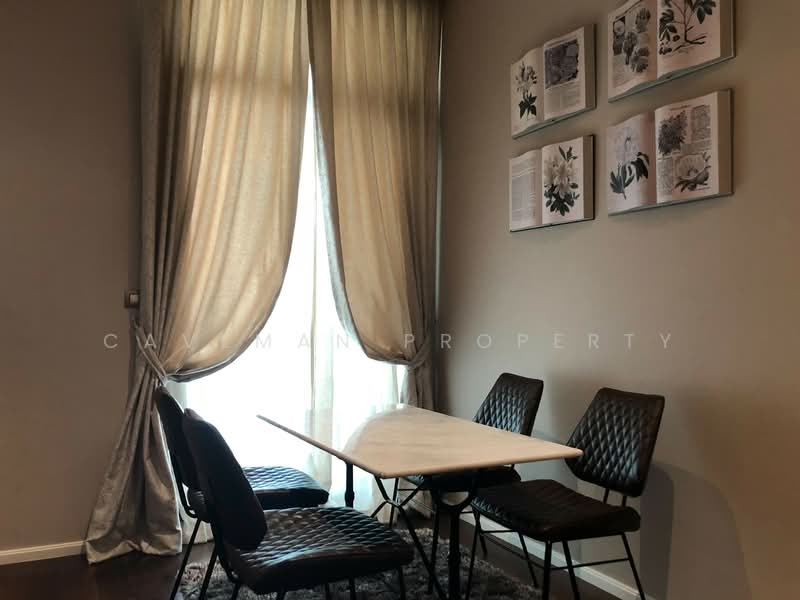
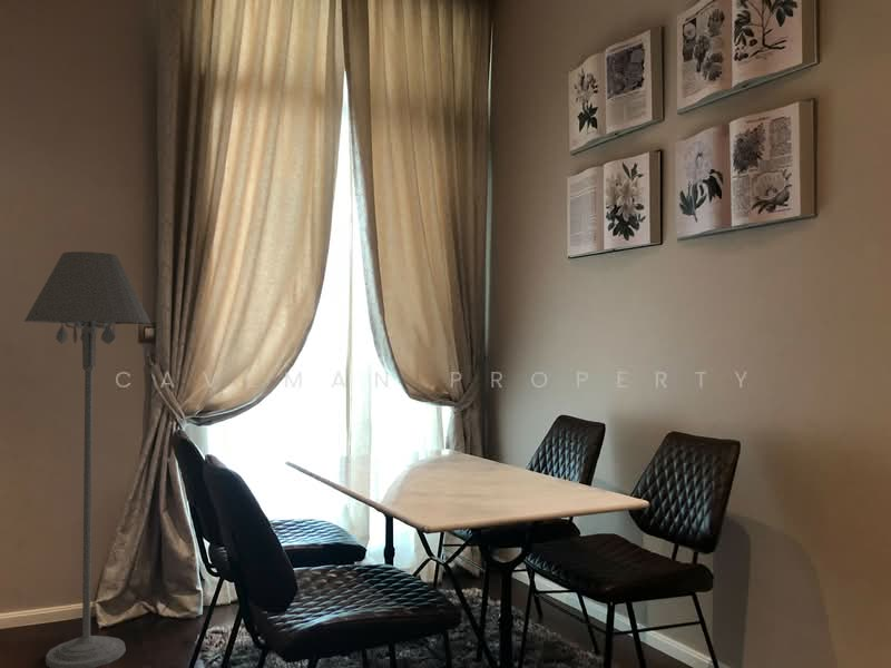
+ floor lamp (88, 454)
